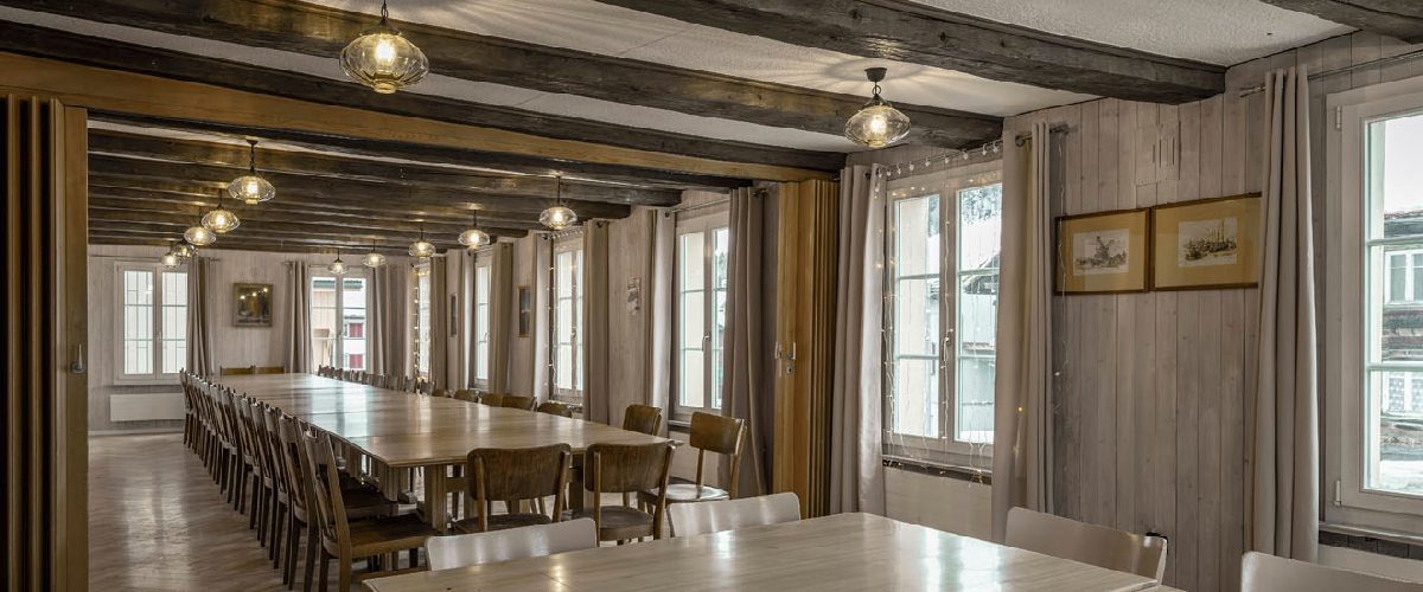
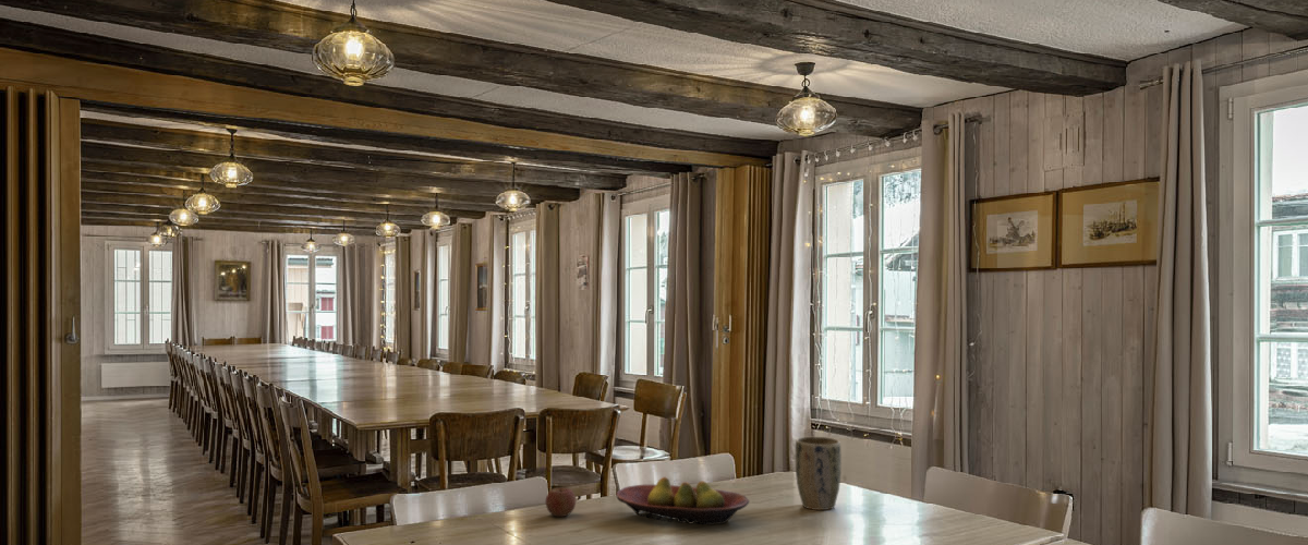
+ plant pot (818, 473)
+ fruit bowl (681, 498)
+ apple (560, 500)
